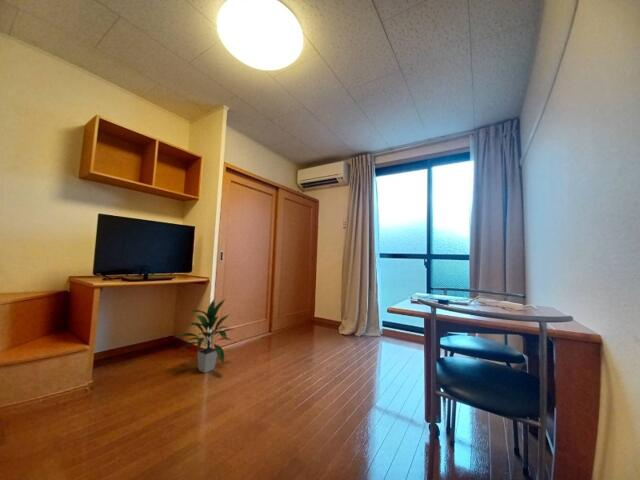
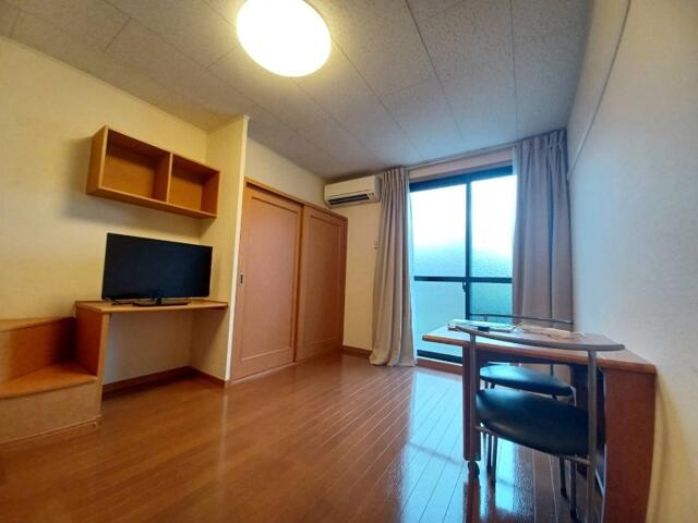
- indoor plant (208, 335)
